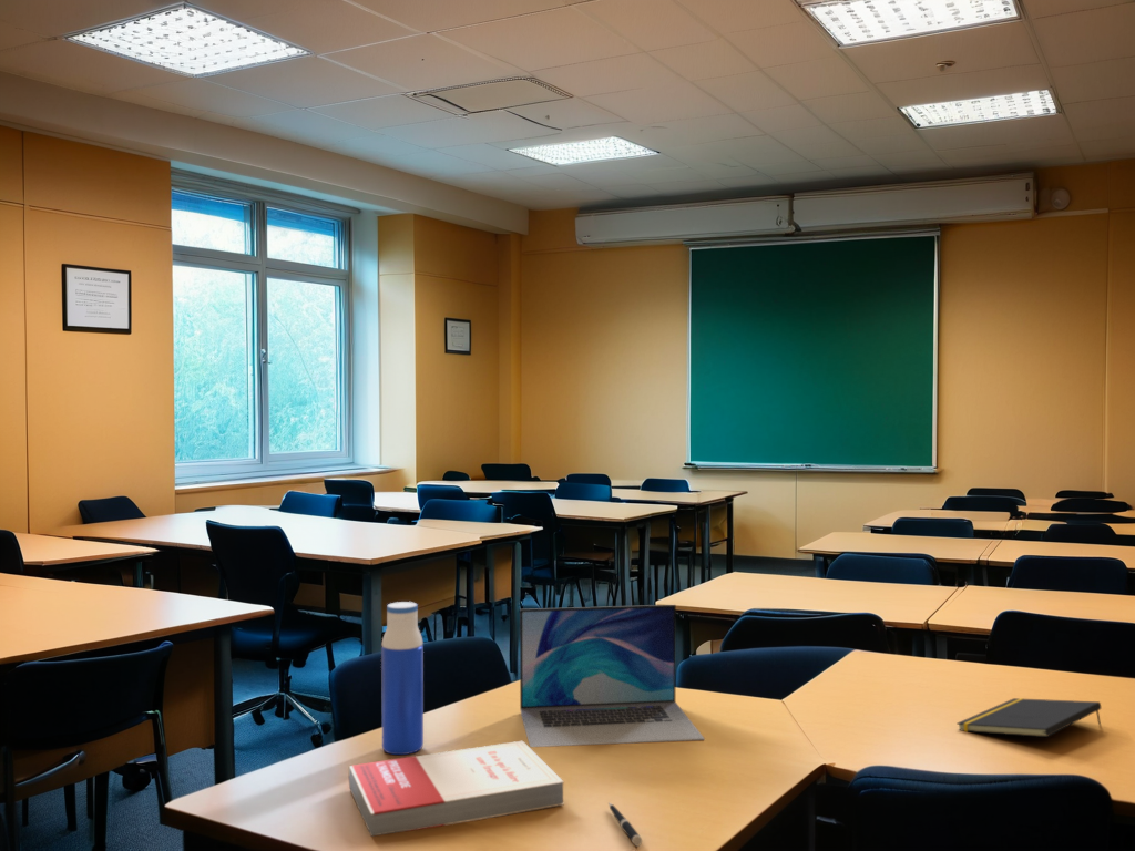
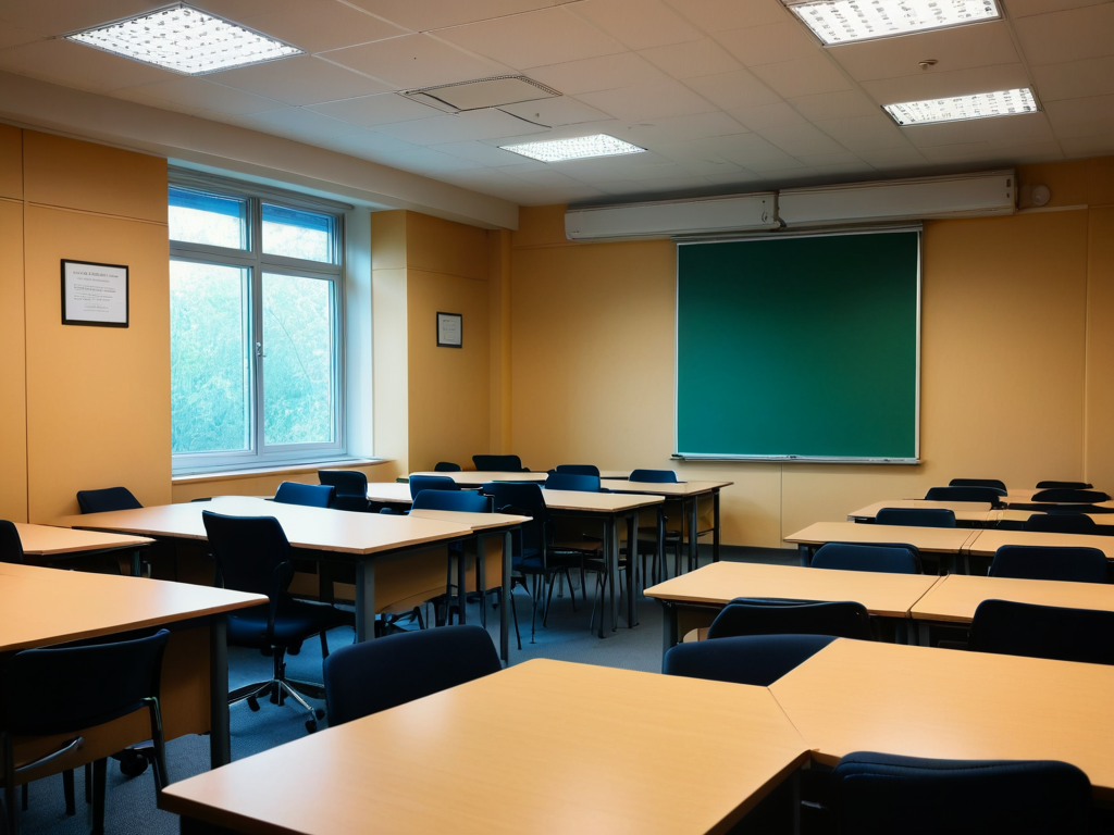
- water bottle (402, 676)
- book (453, 783)
- notepad (1029, 716)
- laptop (607, 671)
- pen (622, 819)
